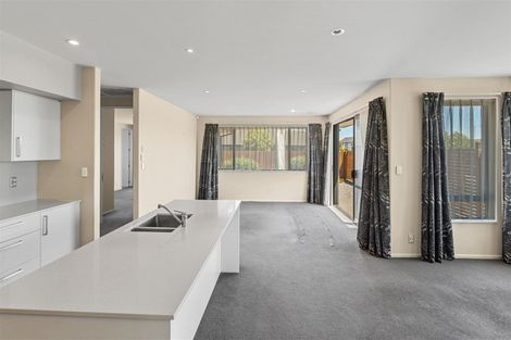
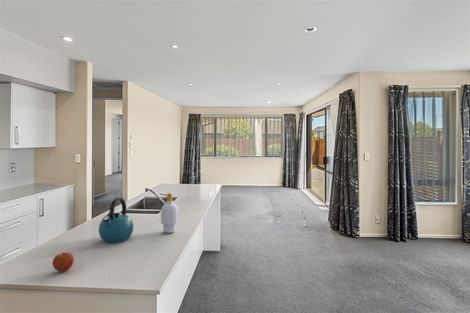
+ kettle (115, 218)
+ soap bottle (169, 212)
+ apple (63, 261)
